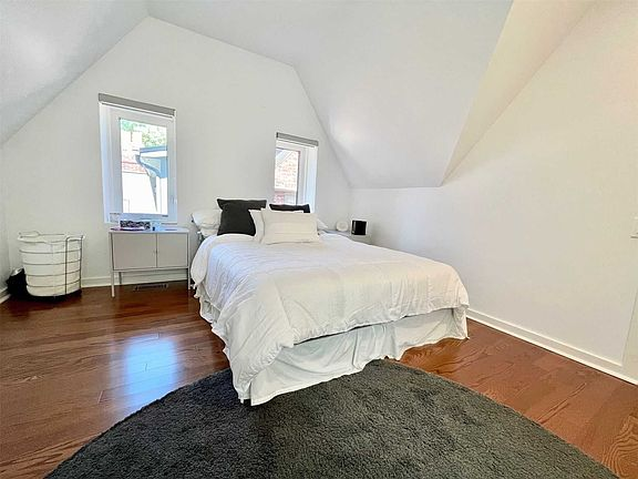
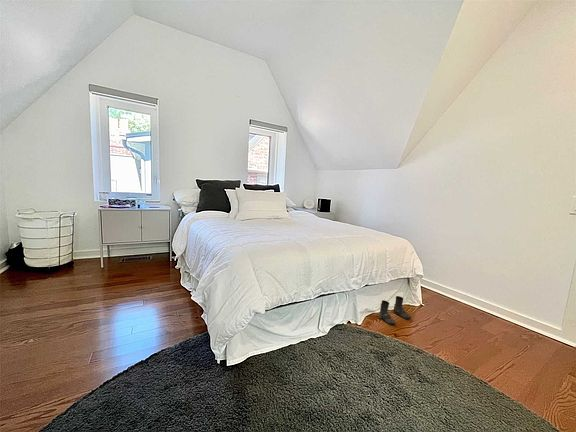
+ boots (395, 310)
